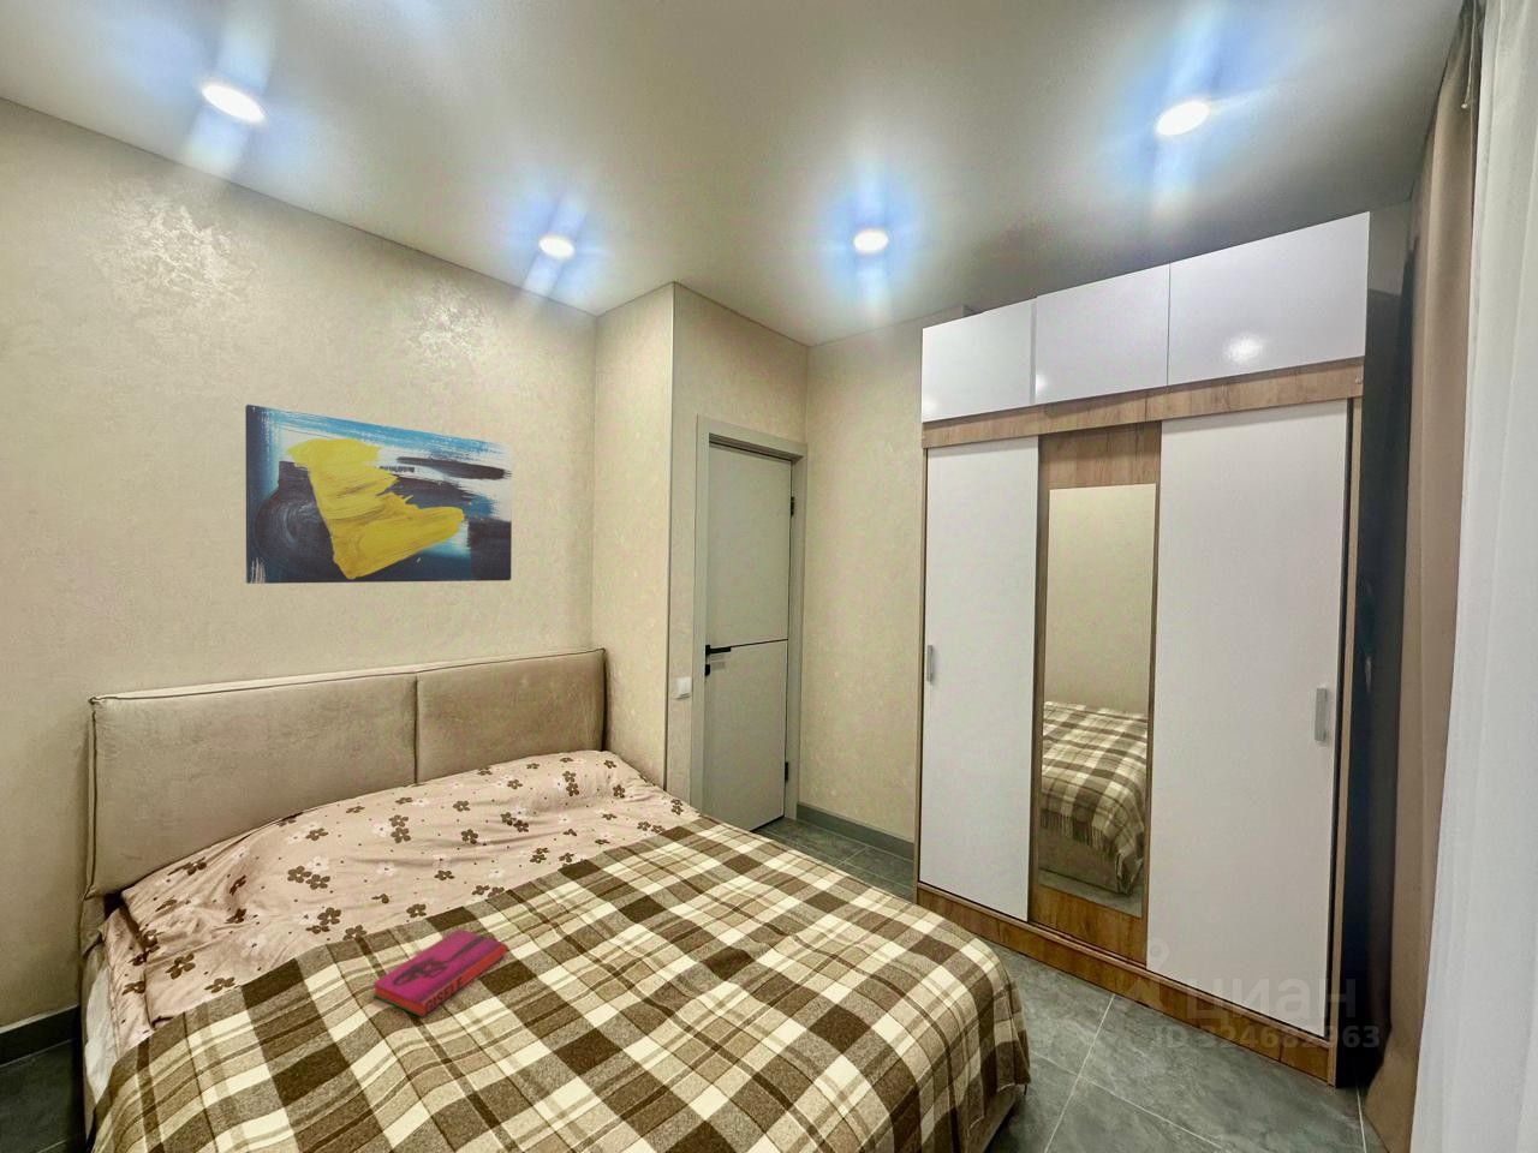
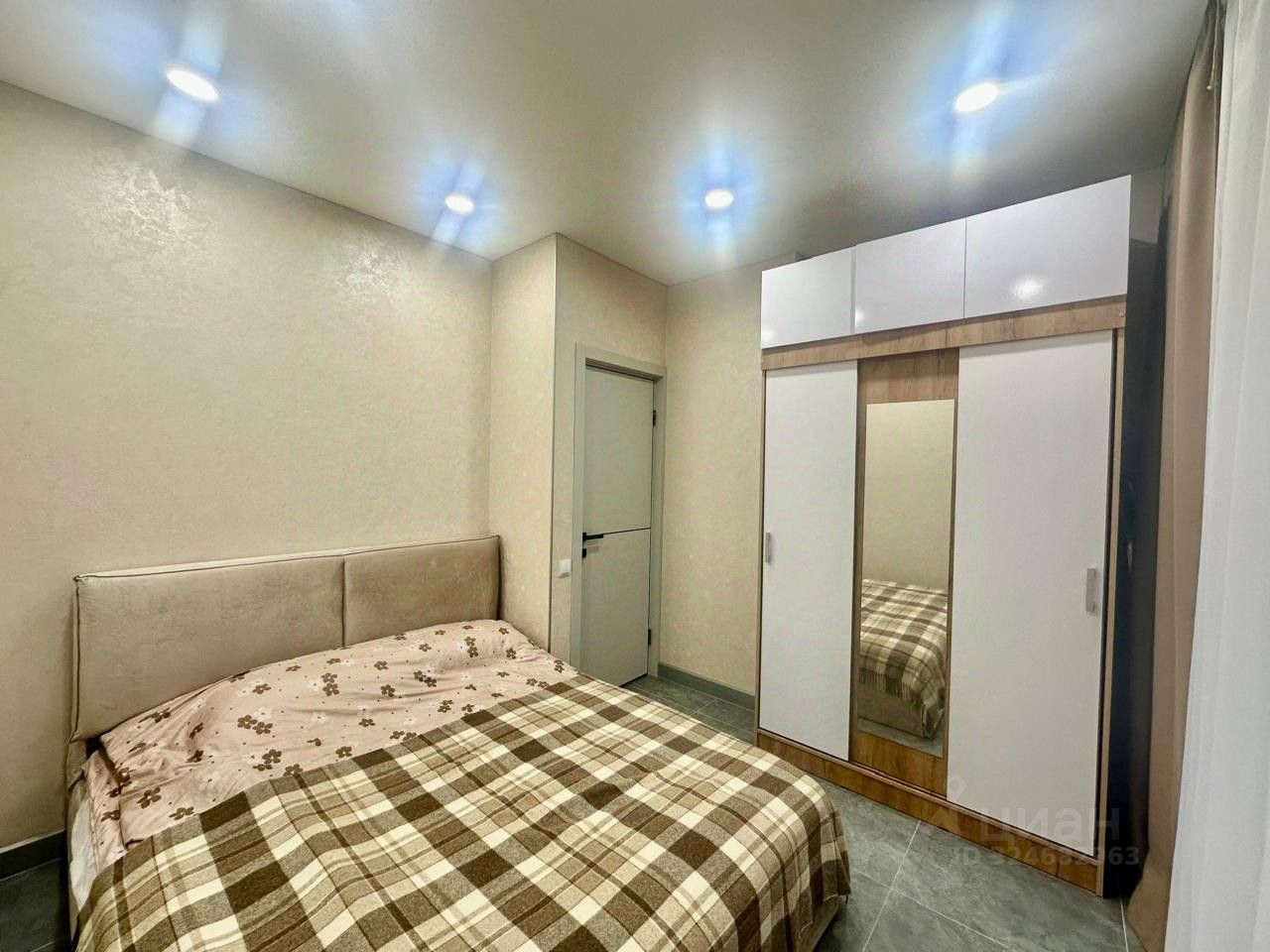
- wall art (396, 504)
- hardback book (442, 968)
